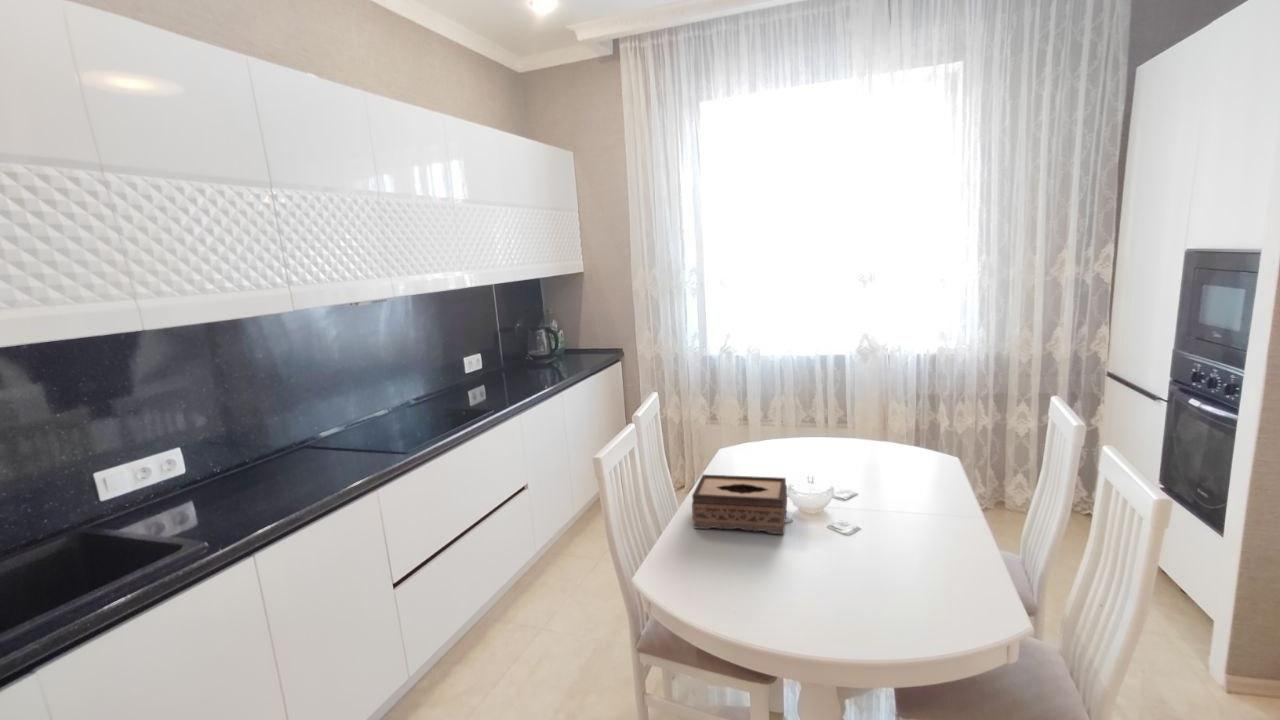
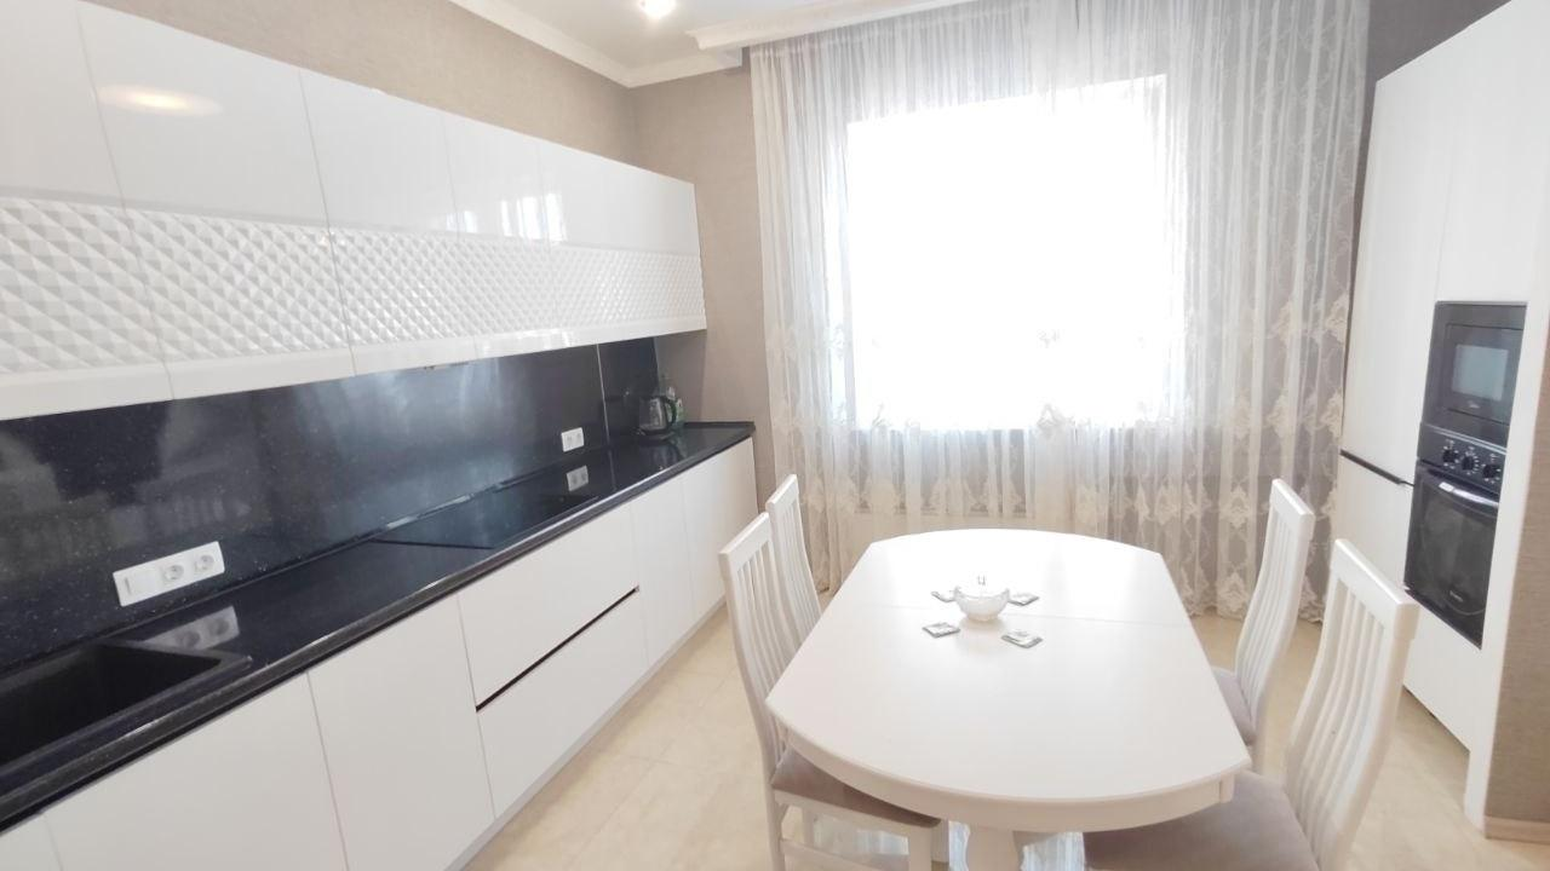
- tissue box (740, 502)
